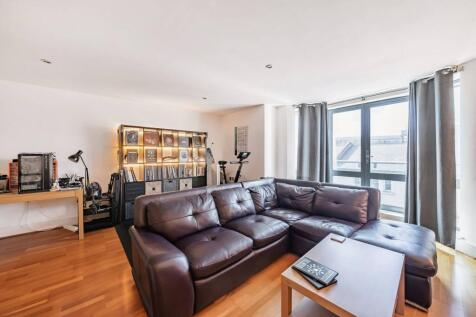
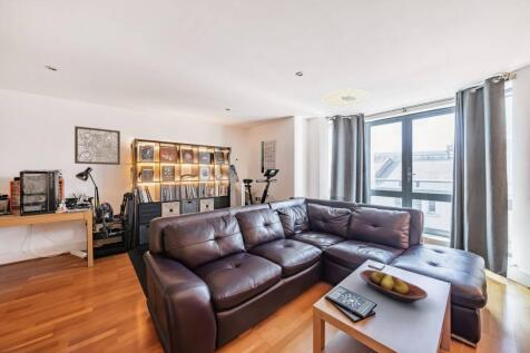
+ fruit bowl (390, 283)
+ ceiling light (345, 95)
+ wall art (97, 147)
